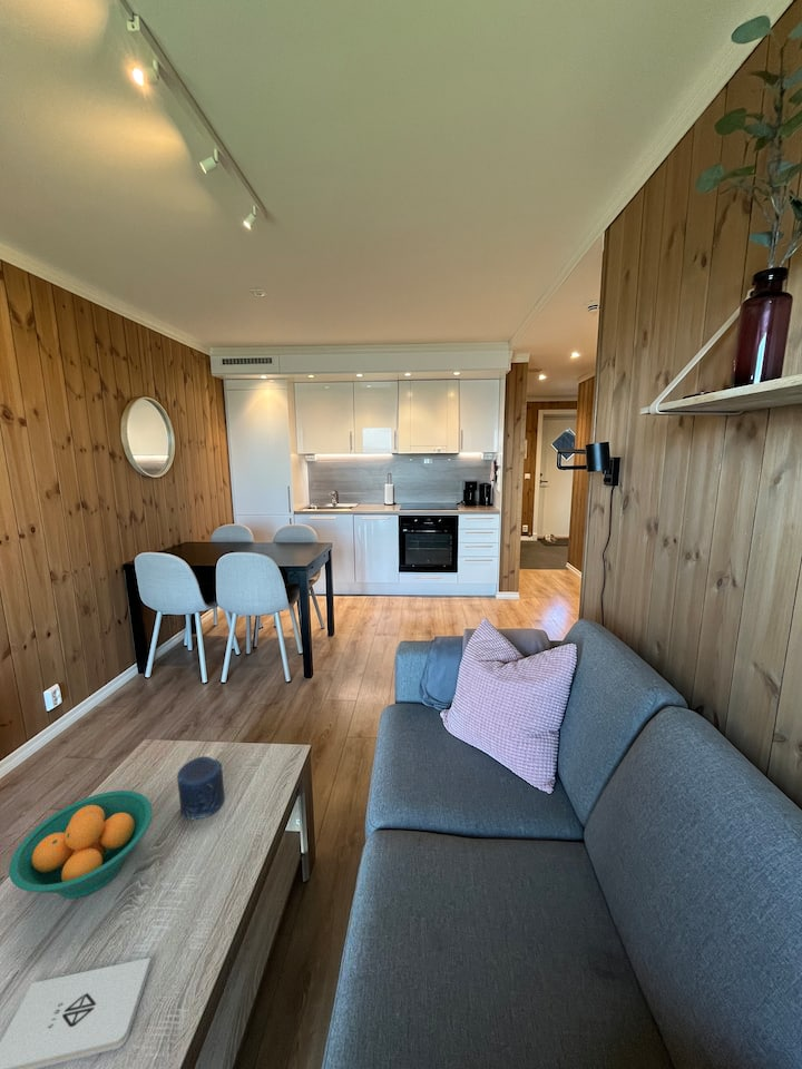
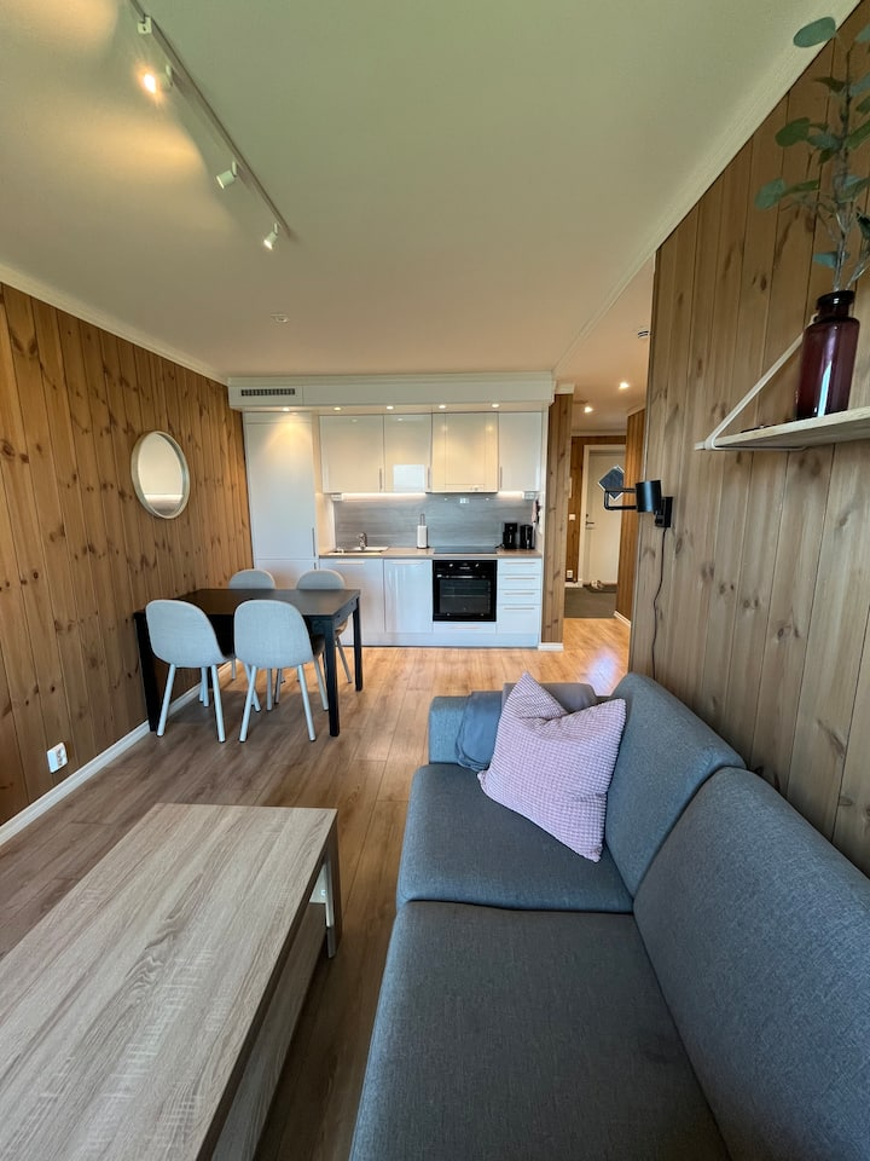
- candle (200, 786)
- fruit bowl (87, 844)
- notepad (76, 1012)
